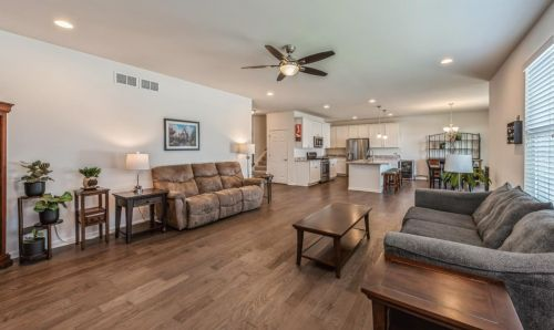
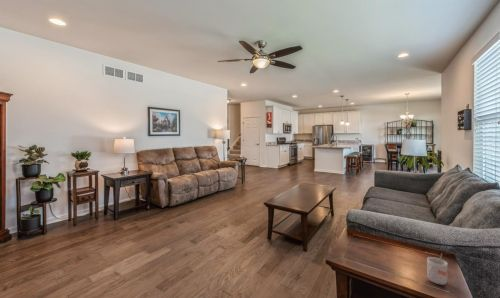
+ mug (435, 269)
